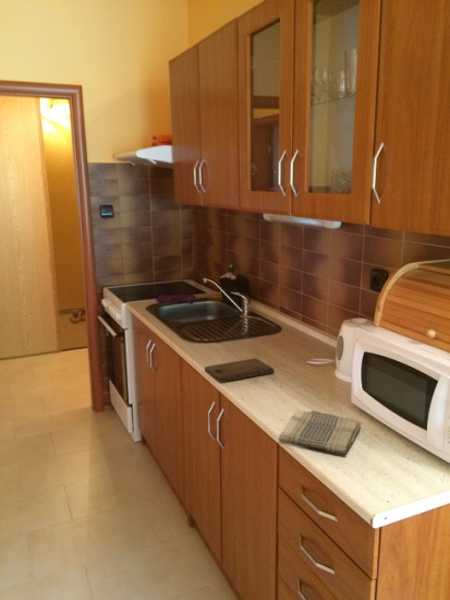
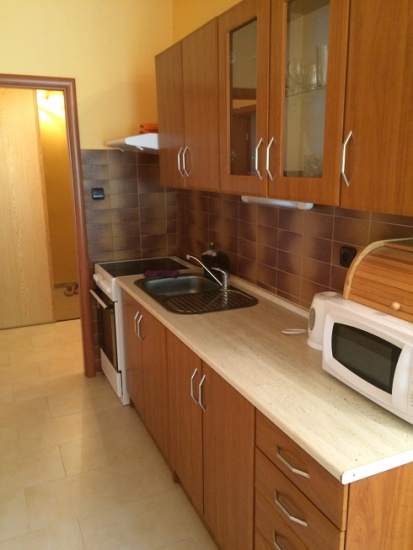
- cutting board (239, 369)
- dish towel (320, 428)
